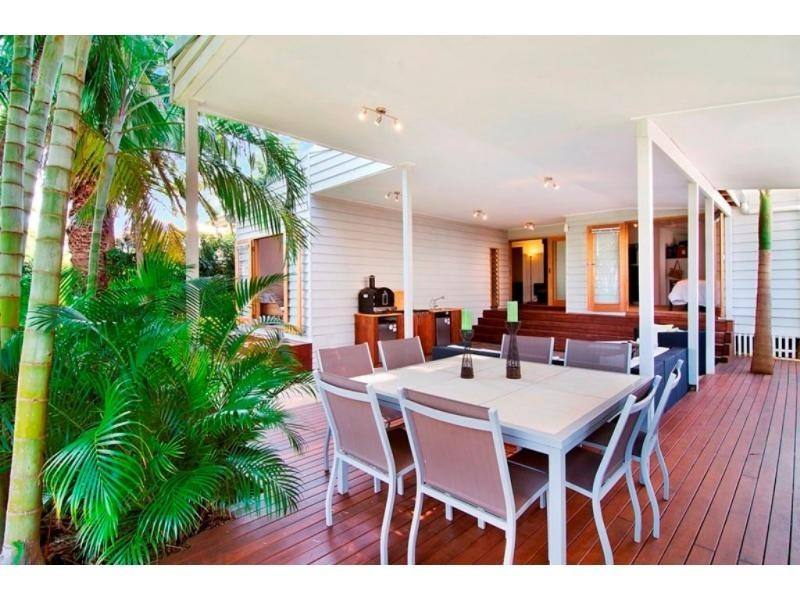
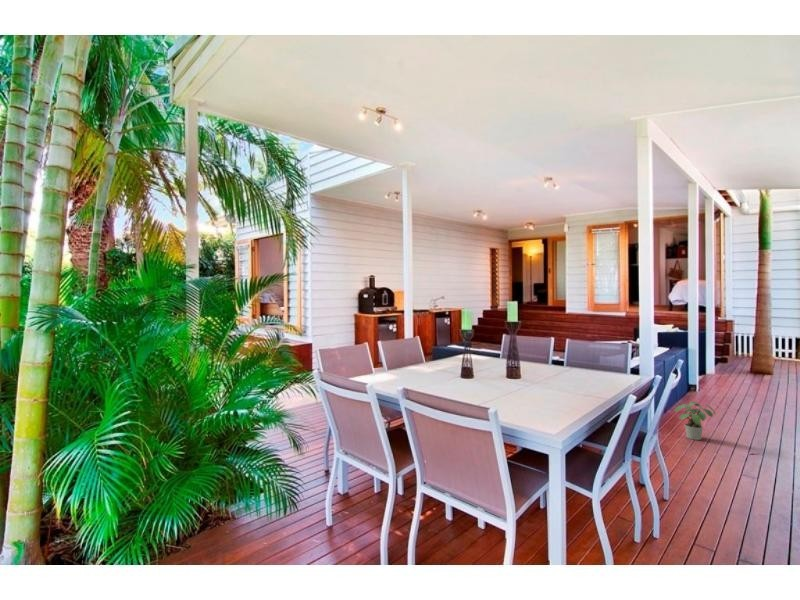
+ potted plant (693, 420)
